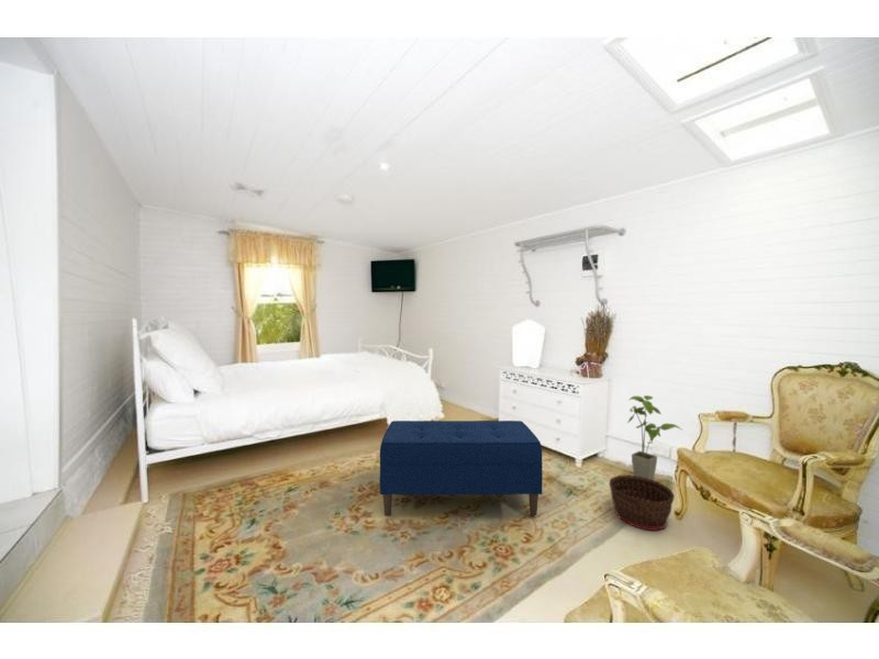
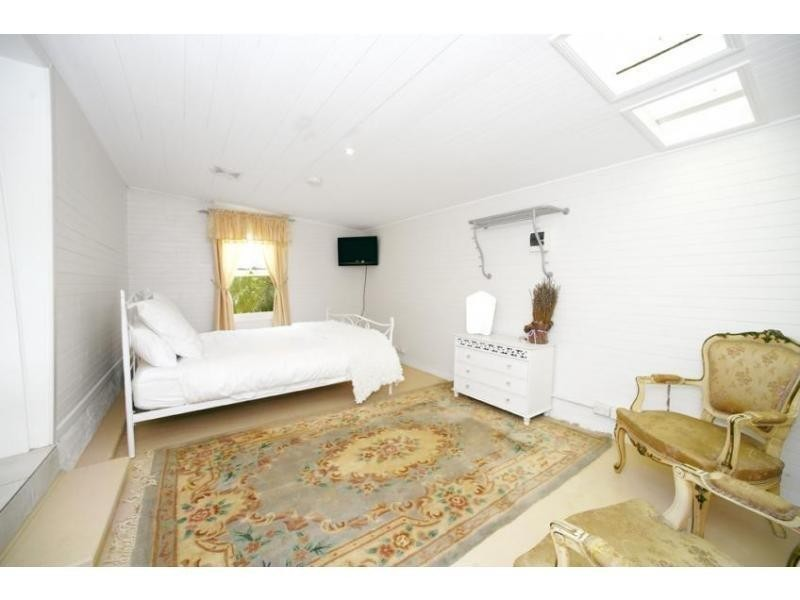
- basket (639, 502)
- house plant (649, 440)
- bench (458, 465)
